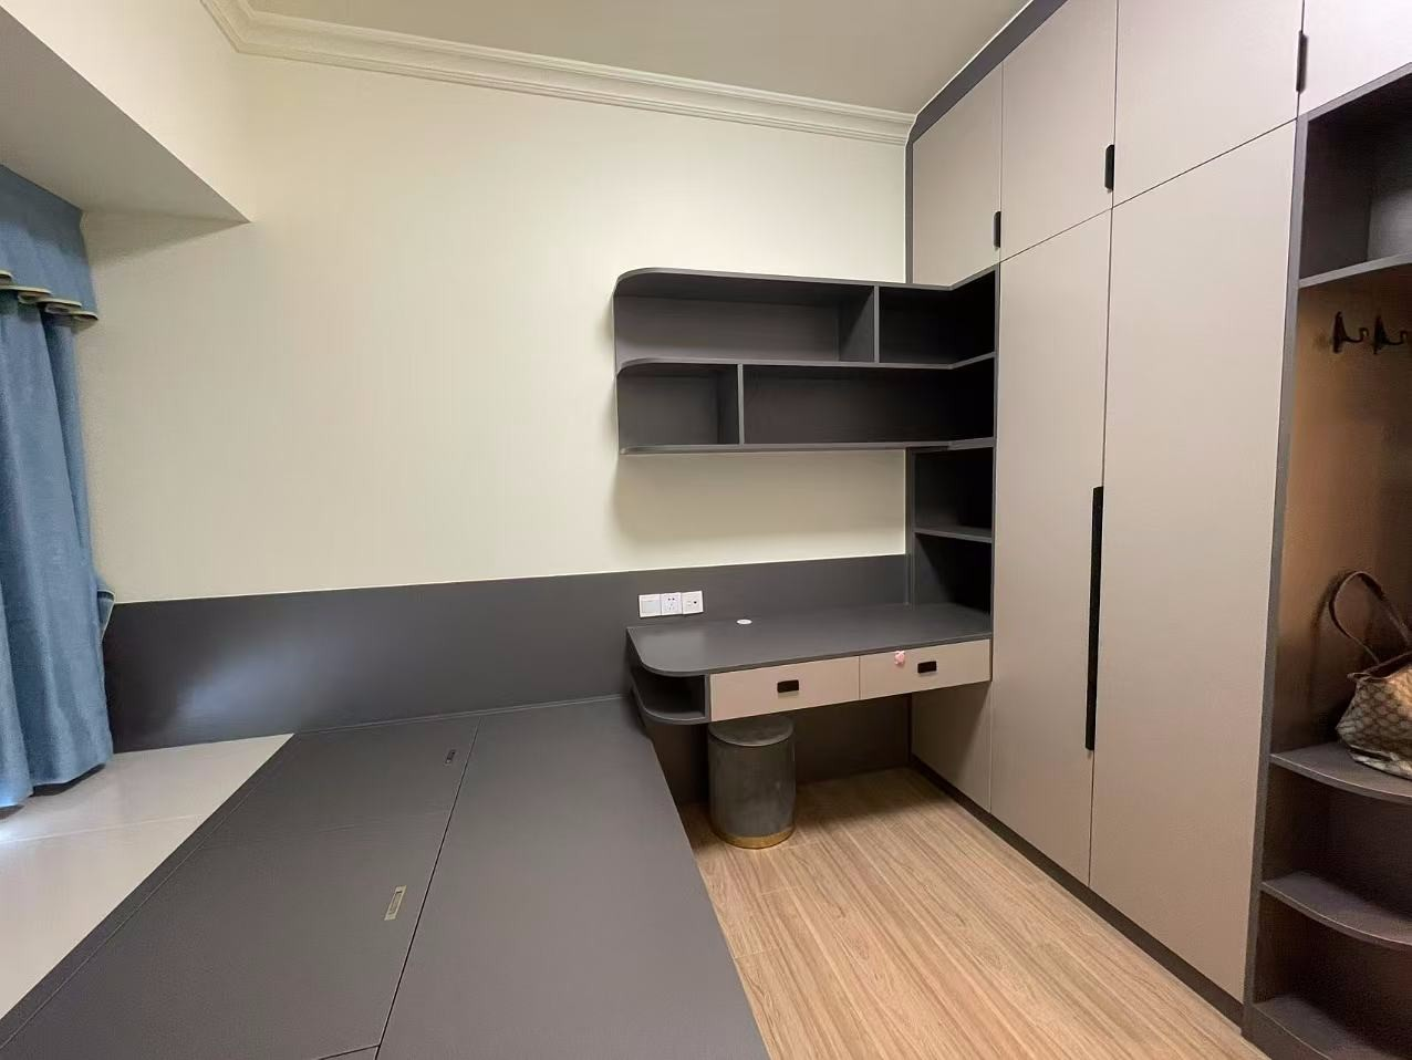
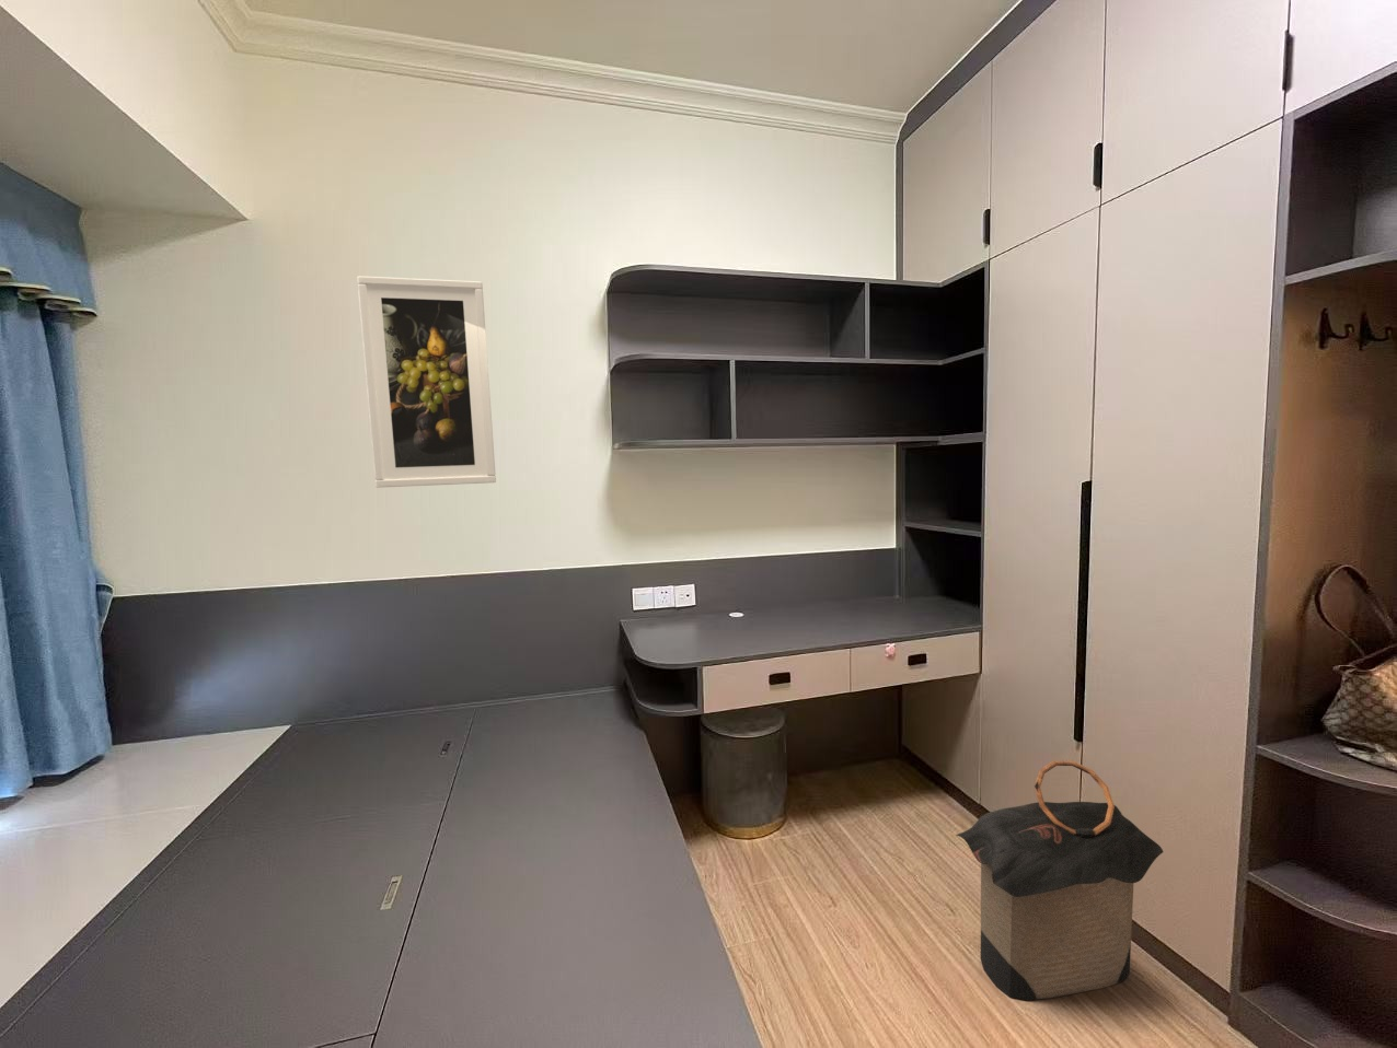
+ laundry hamper (1055, 874)
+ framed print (430, 384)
